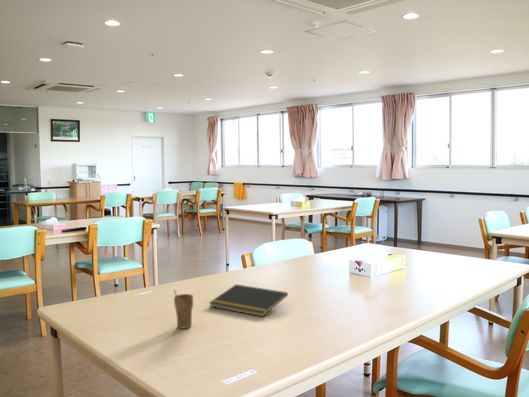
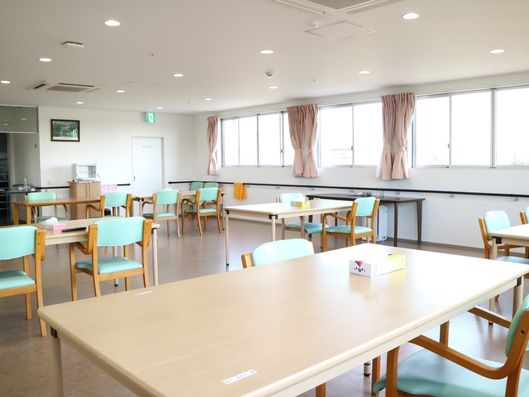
- cup (184, 307)
- notepad (248, 299)
